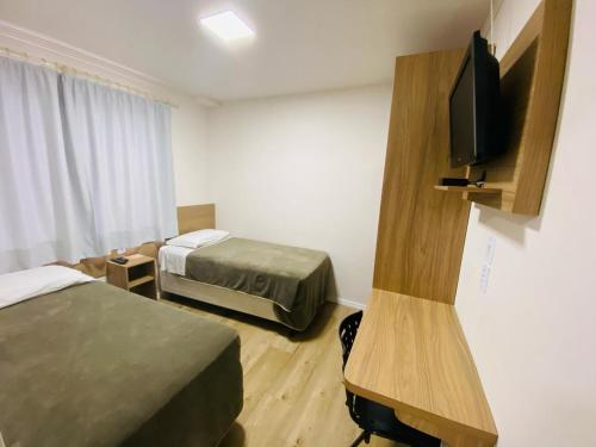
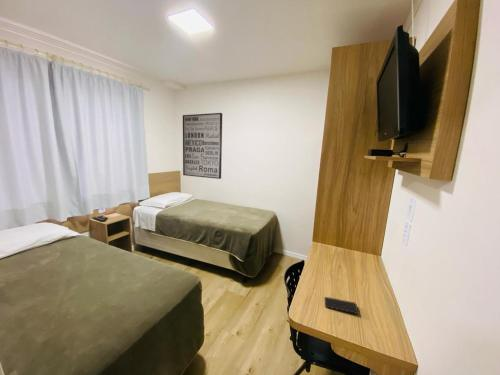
+ smartphone (340, 304)
+ wall art (201, 146)
